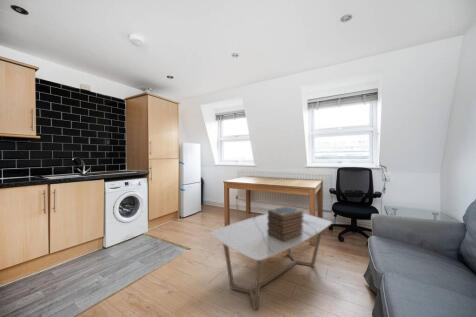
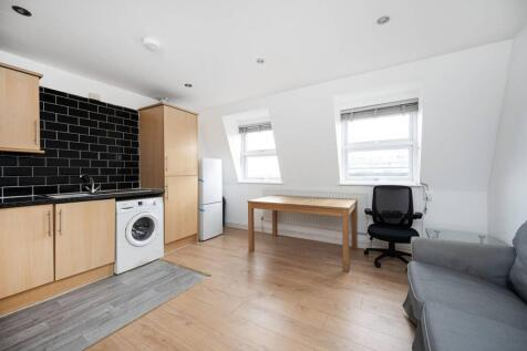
- book stack (285, 222)
- coffee table (275, 251)
